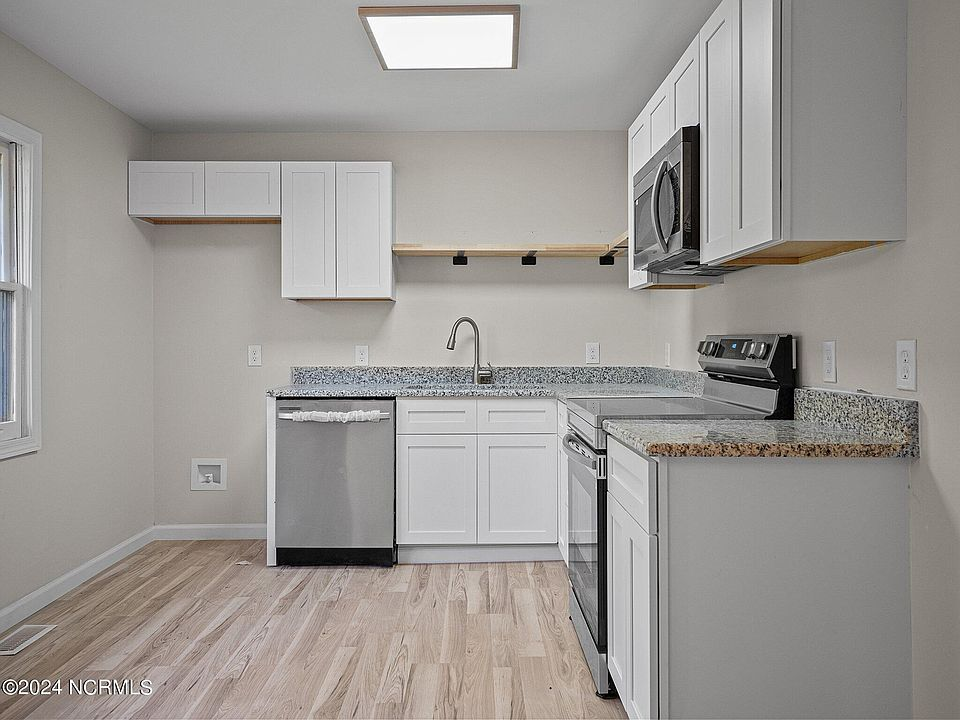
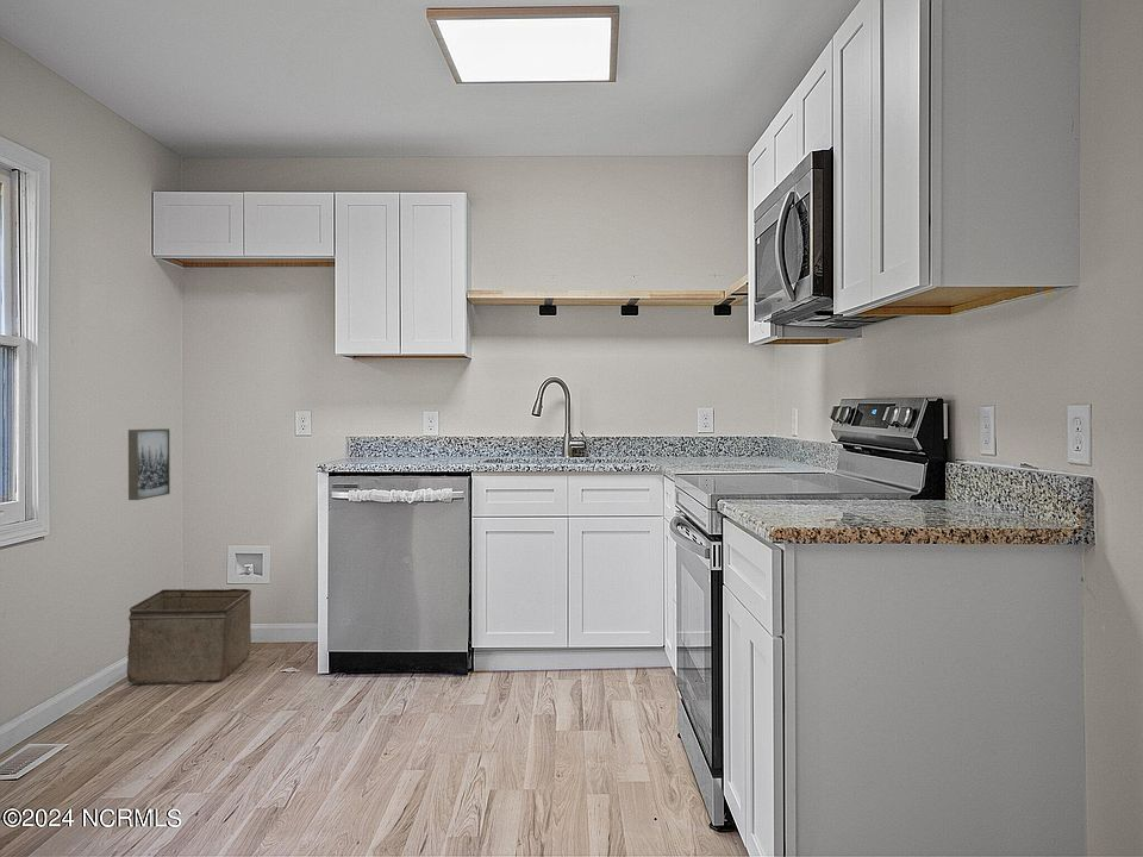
+ storage bin (190, 633)
+ wall art (149, 463)
